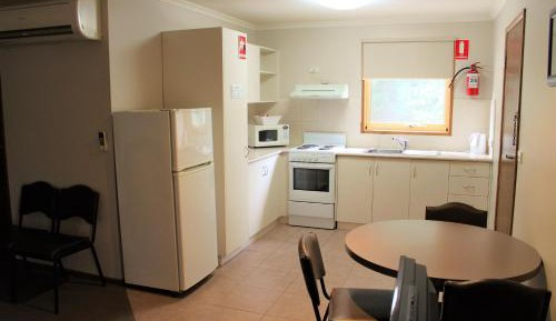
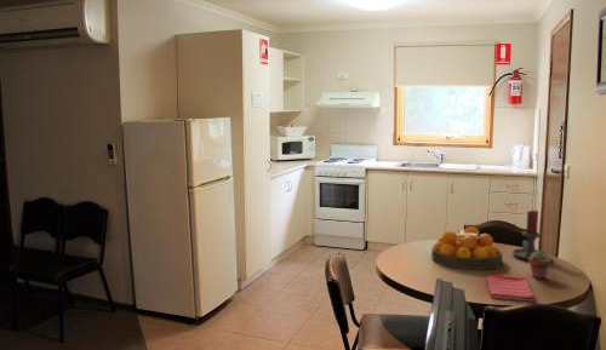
+ fruit bowl (465, 245)
+ potted succulent (539, 263)
+ candle holder (530, 233)
+ dish towel (509, 286)
